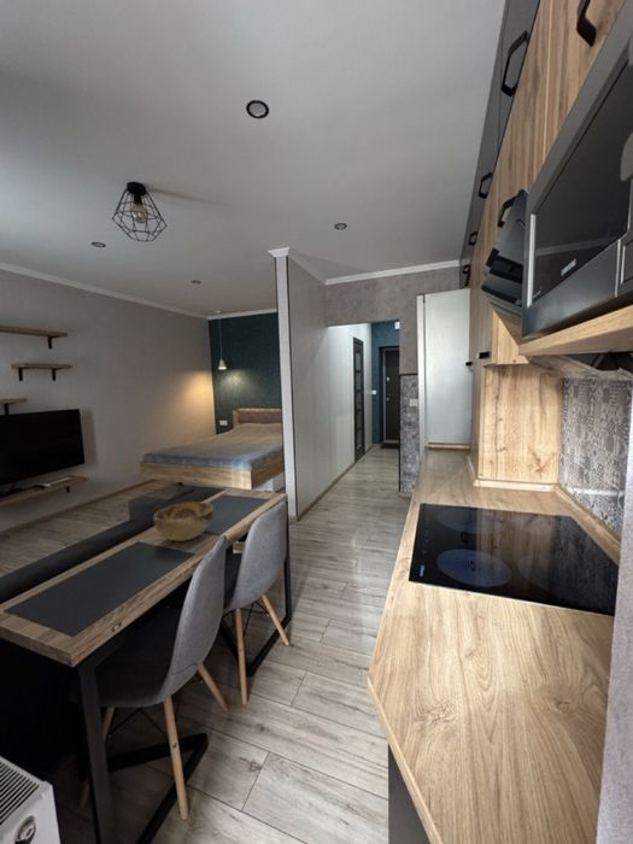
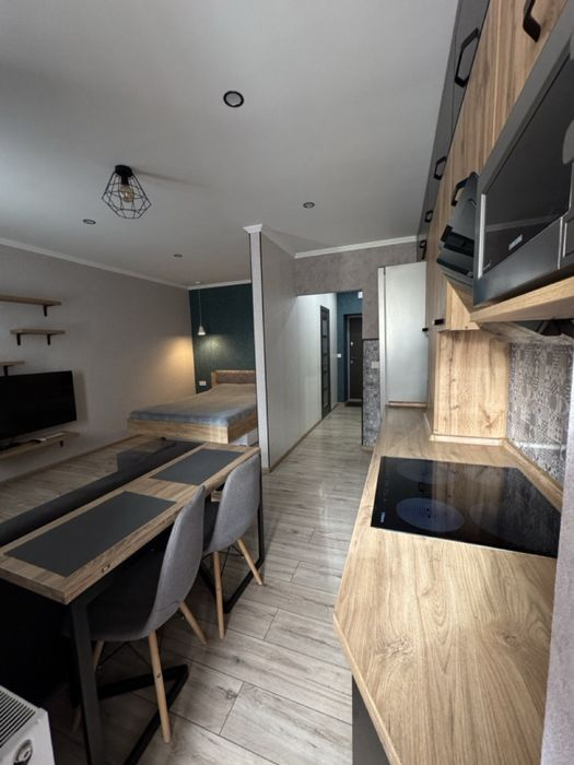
- decorative bowl (184, 523)
